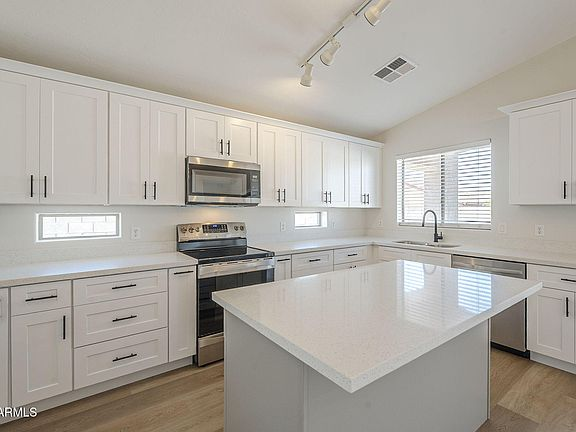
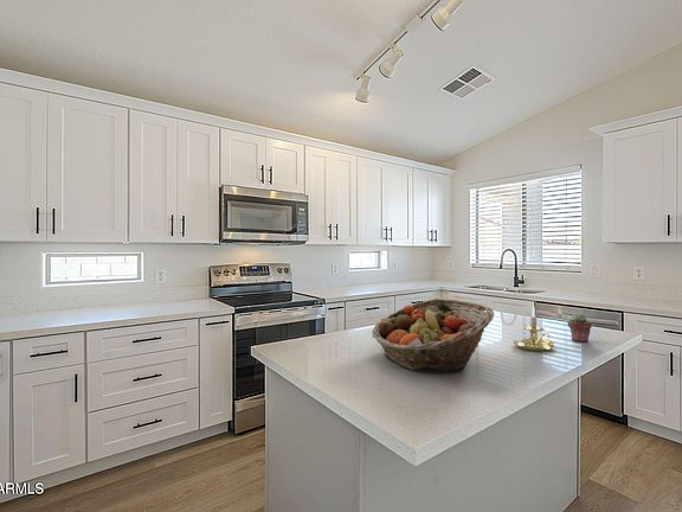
+ potted succulent (579, 326)
+ fruit basket (429, 331)
+ candle holder (535, 326)
